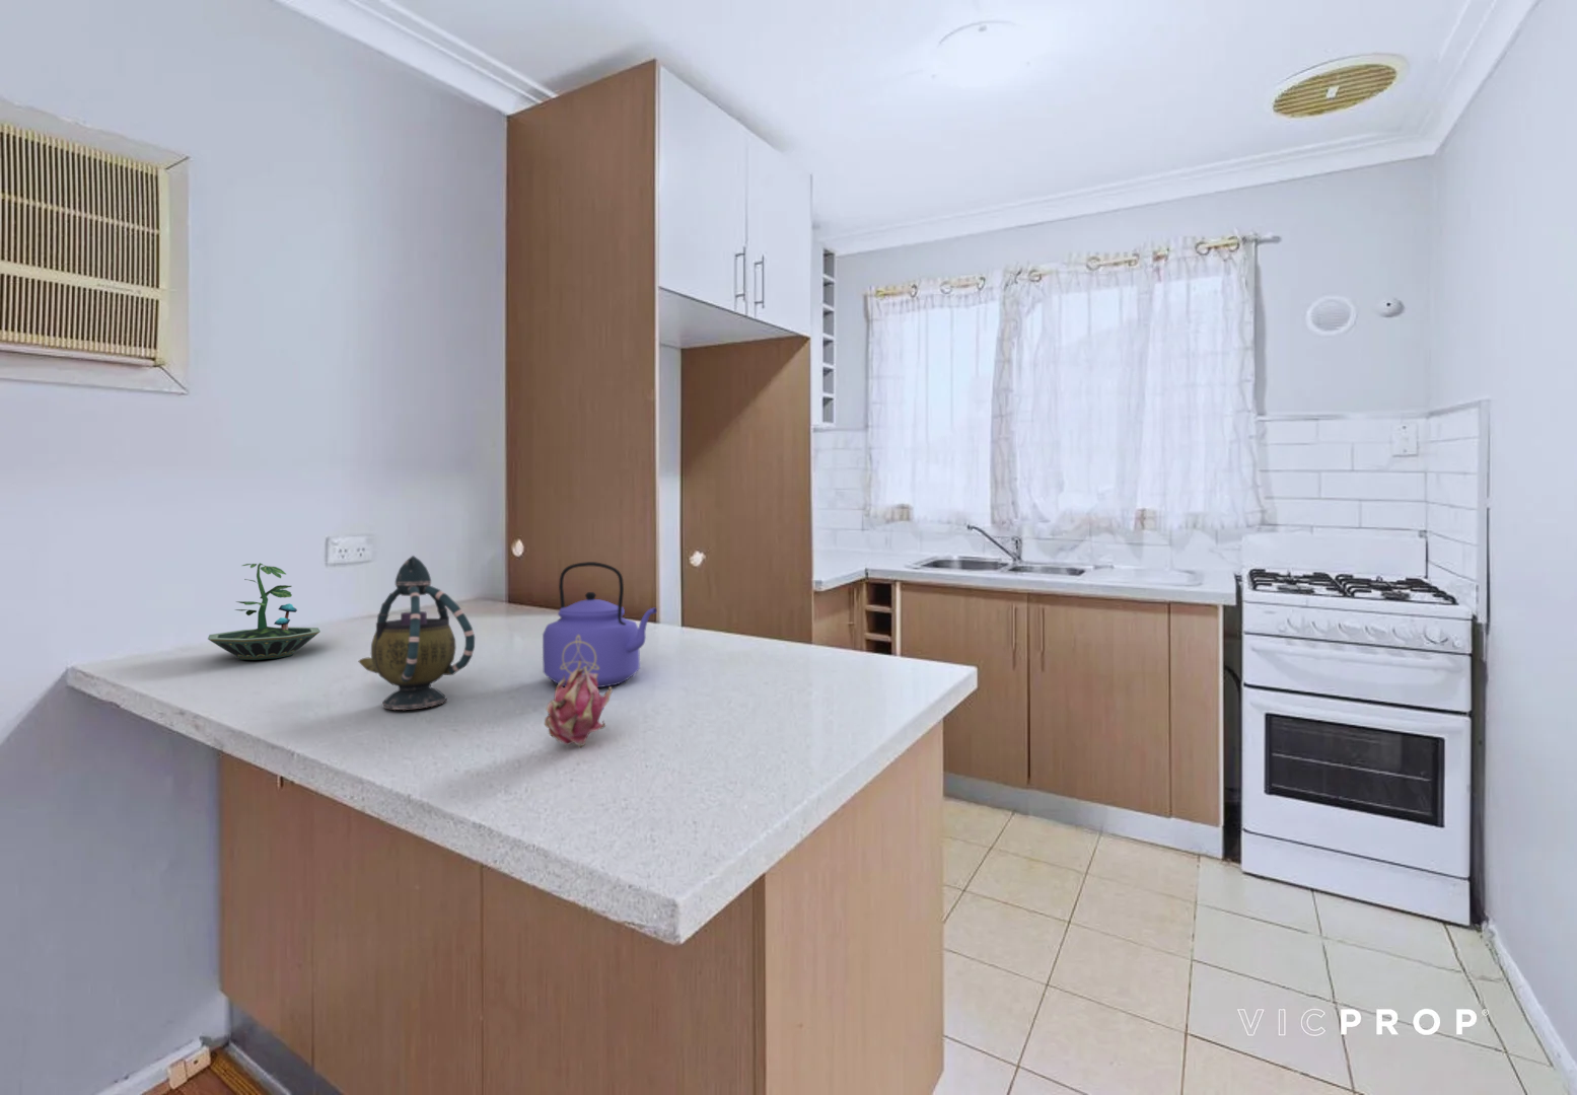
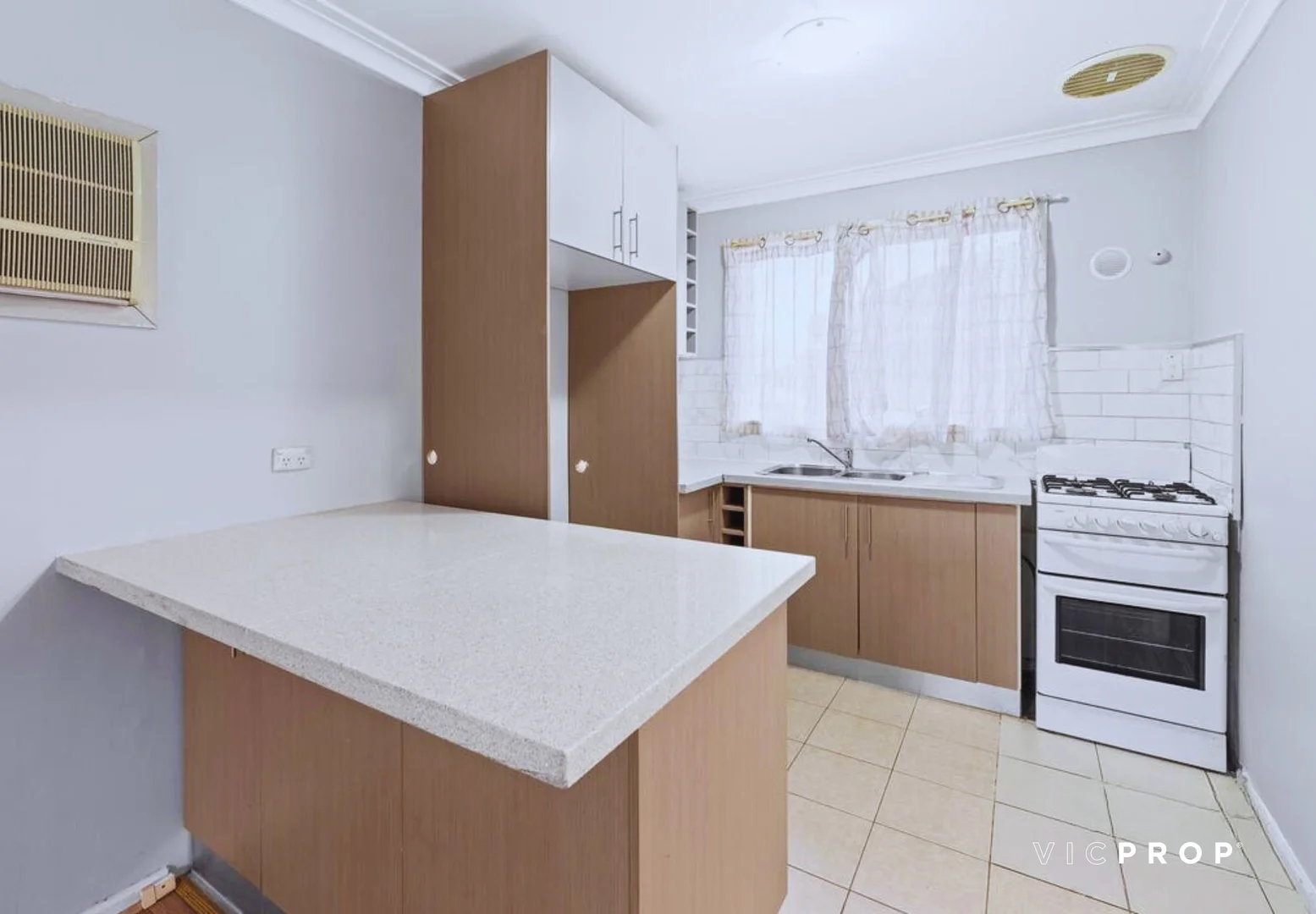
- kettle (604, 623)
- teapot (401, 627)
- fruit (576, 701)
- terrarium (261, 583)
